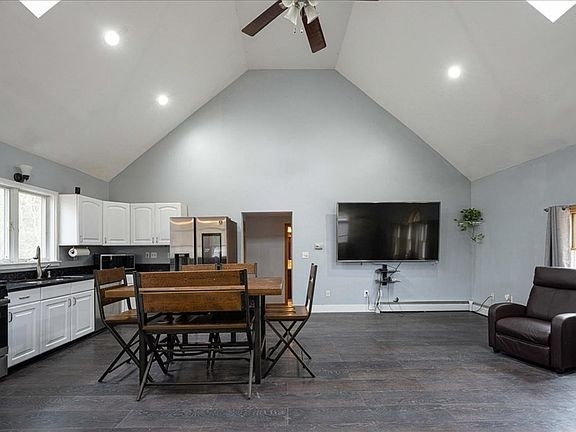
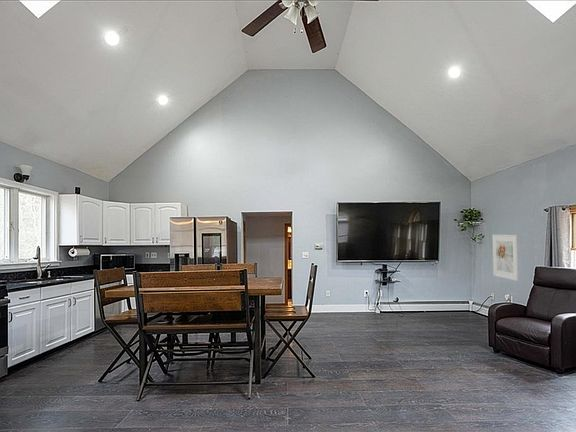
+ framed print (504, 256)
